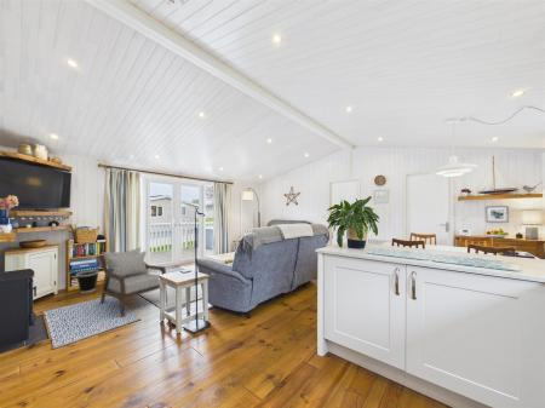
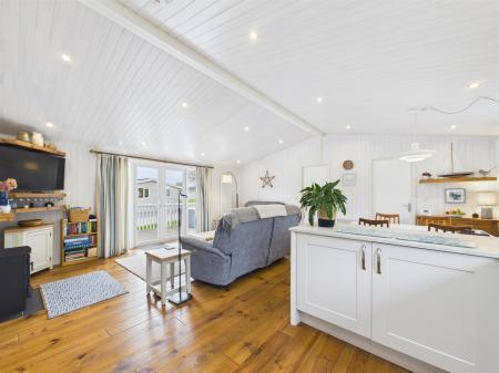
- wastebasket (87, 281)
- armchair (131, 276)
